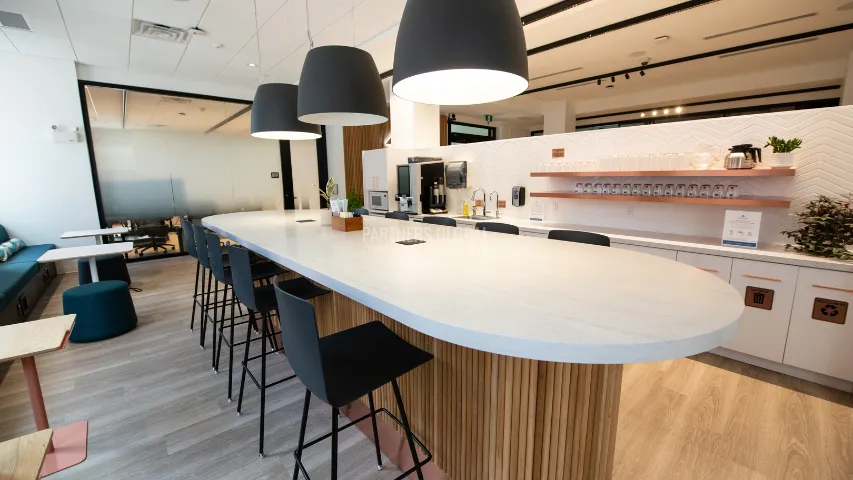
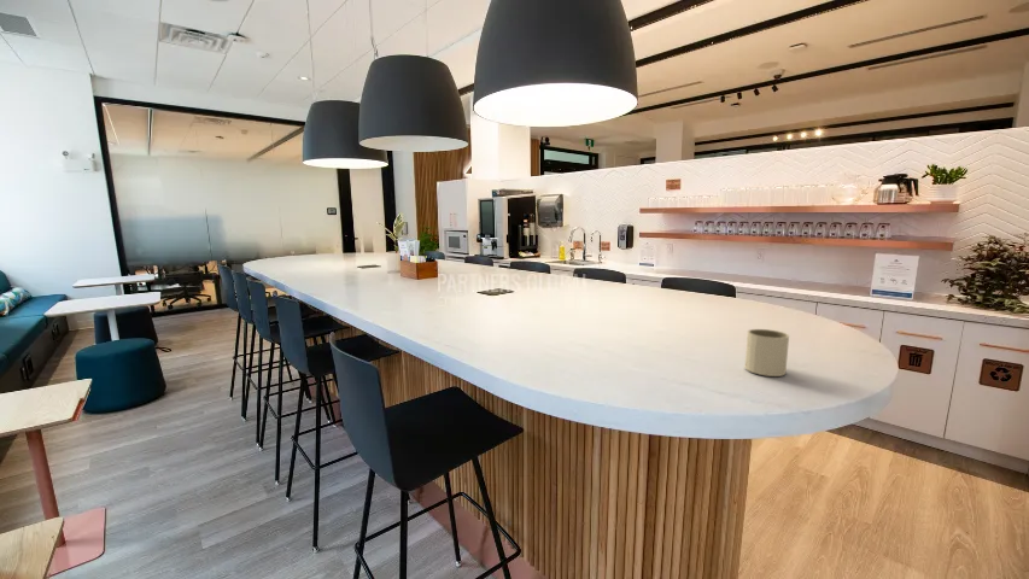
+ mug (762, 349)
